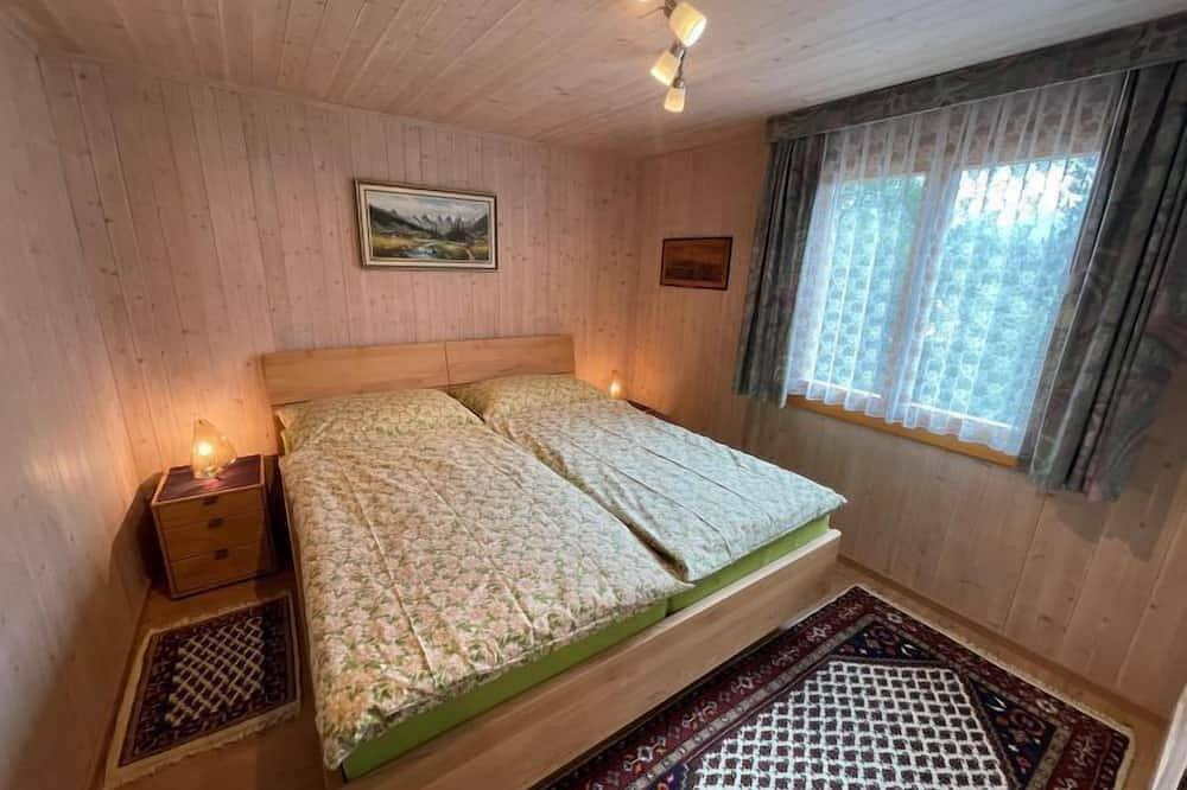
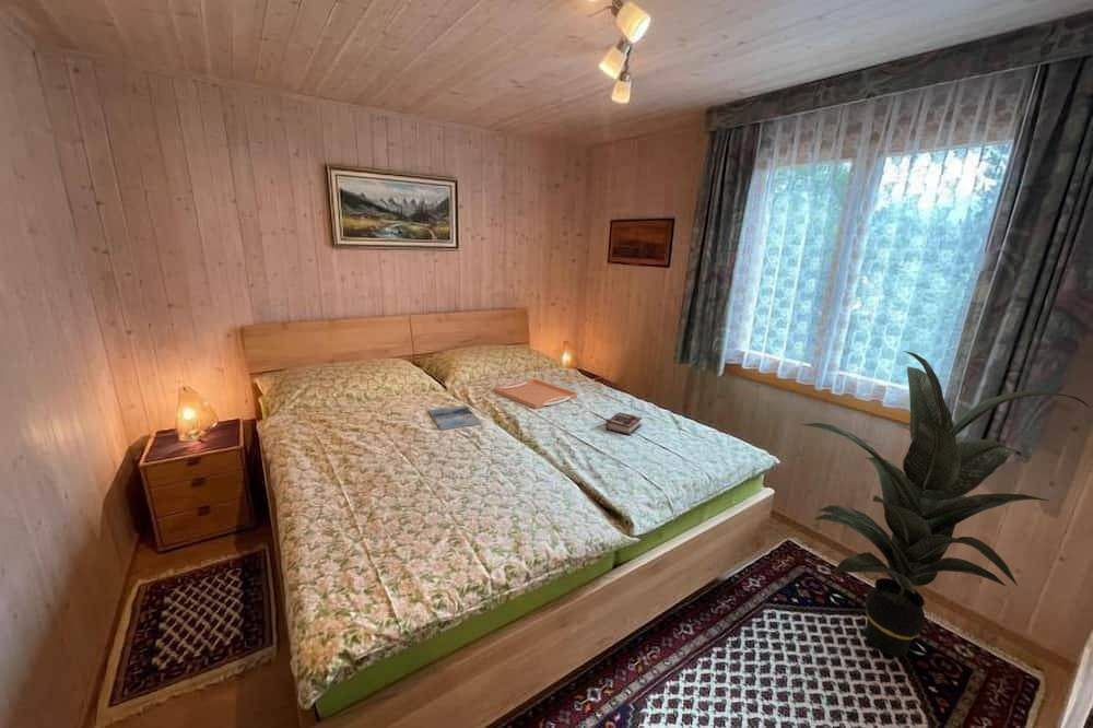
+ serving tray (534, 392)
+ magazine (454, 416)
+ indoor plant (910, 506)
+ book (623, 422)
